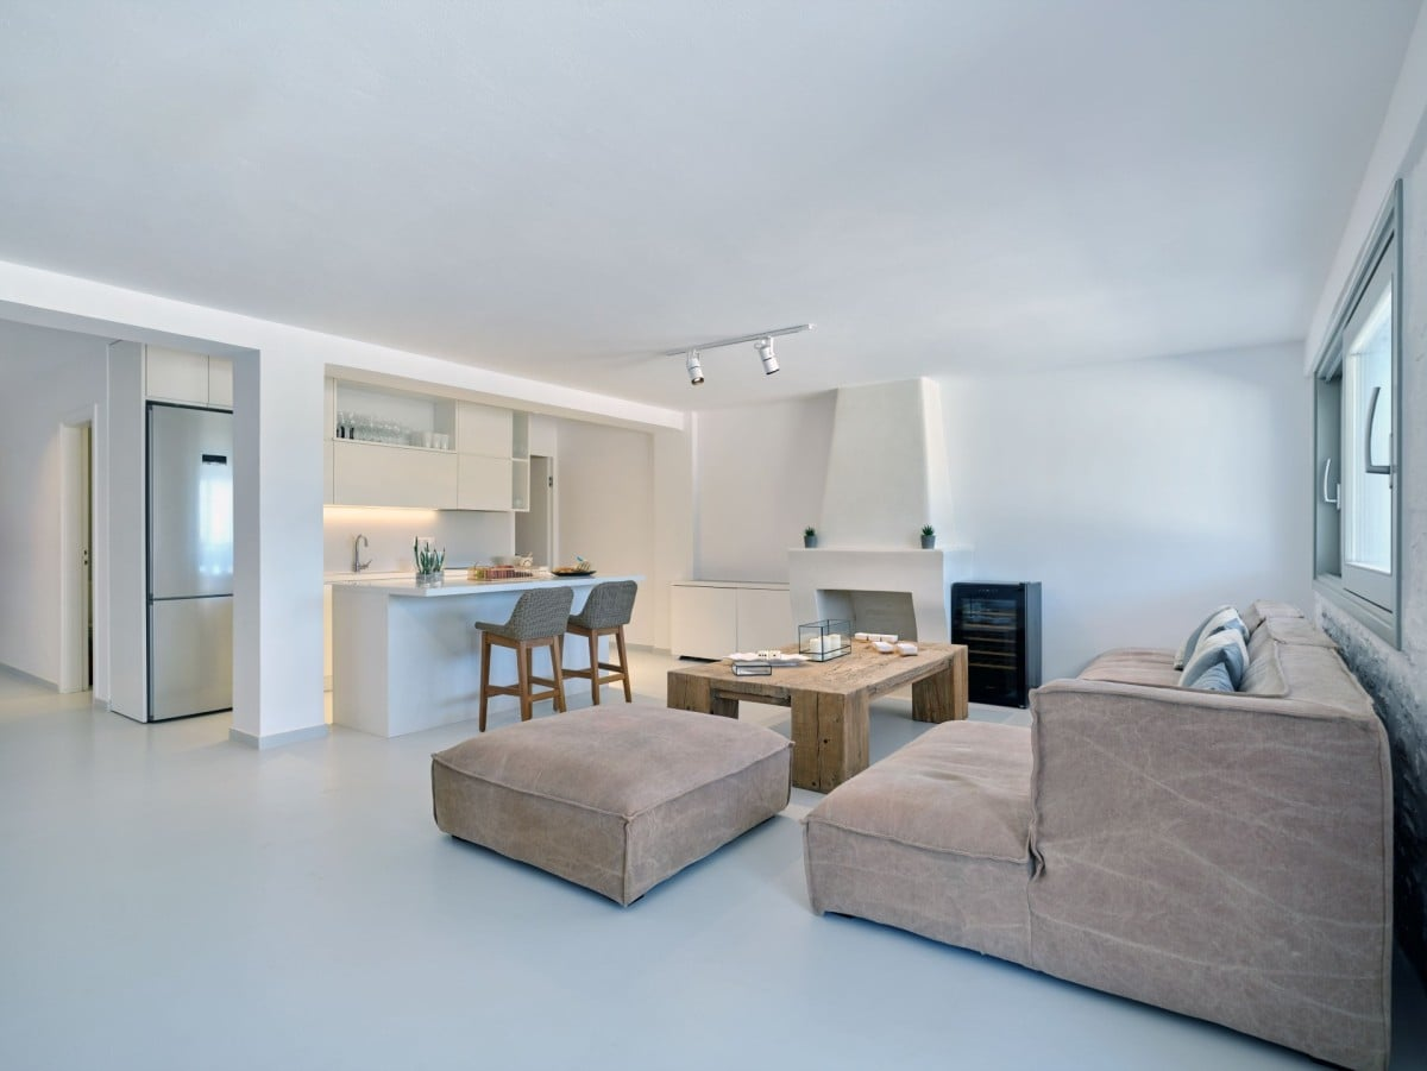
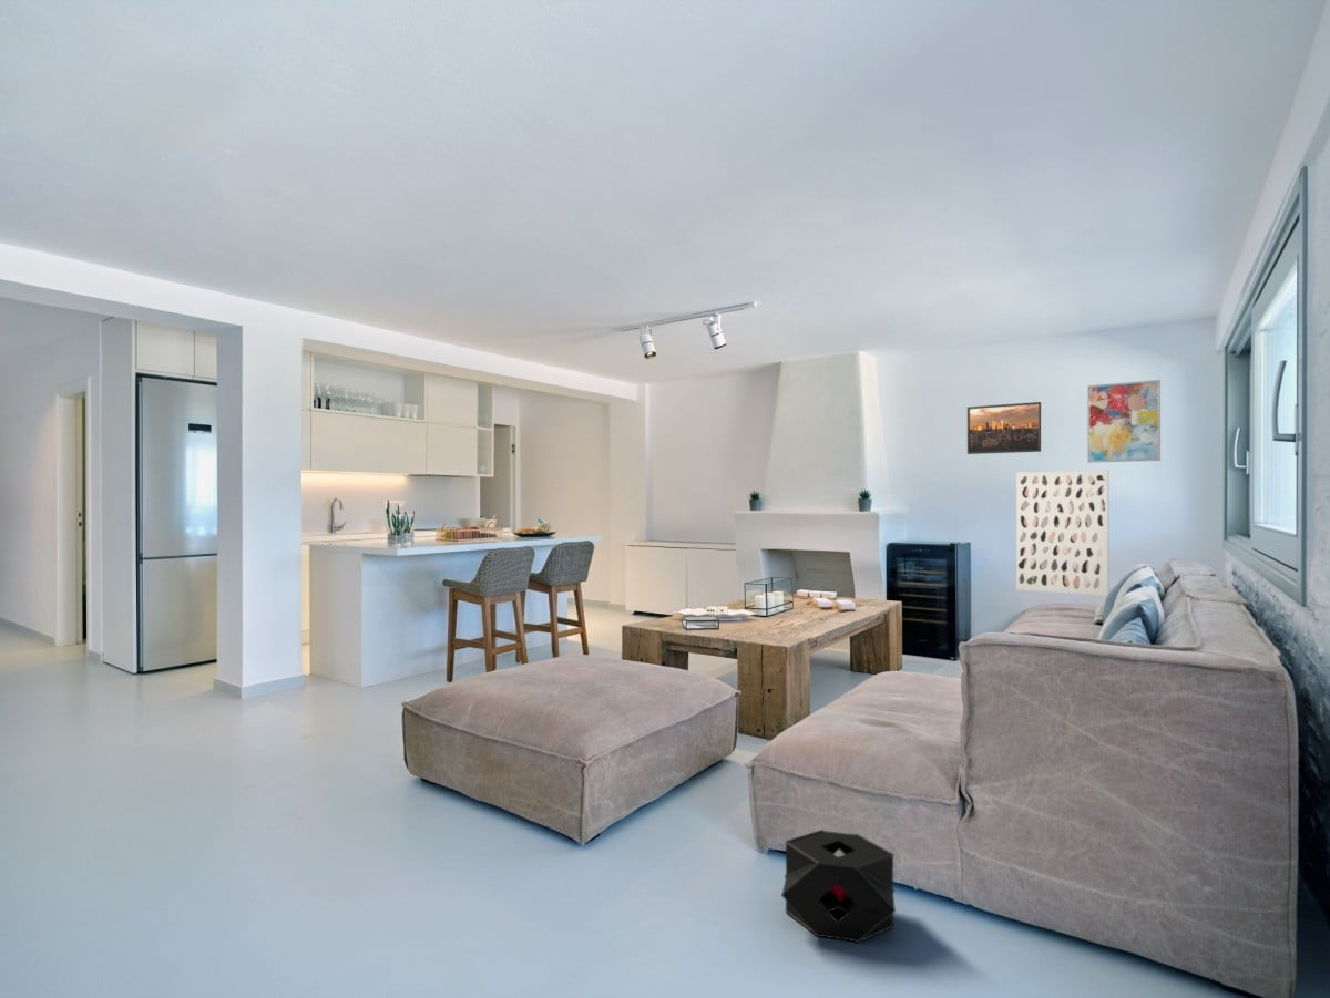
+ wall art (1123, 422)
+ wall art (1061, 532)
+ speaker (838, 883)
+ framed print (1003, 429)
